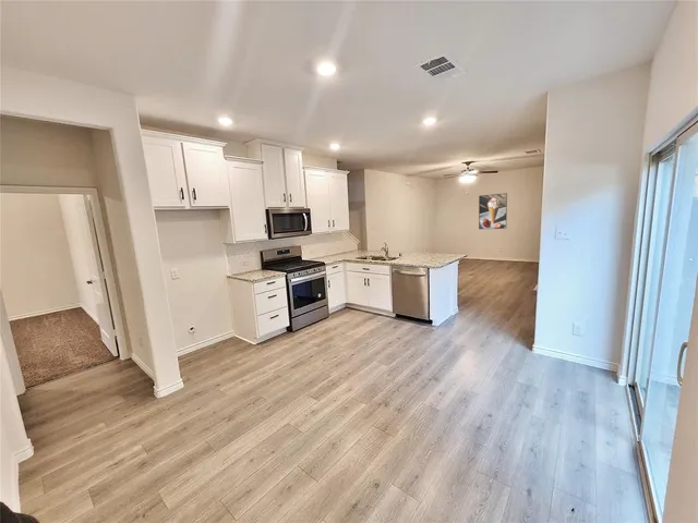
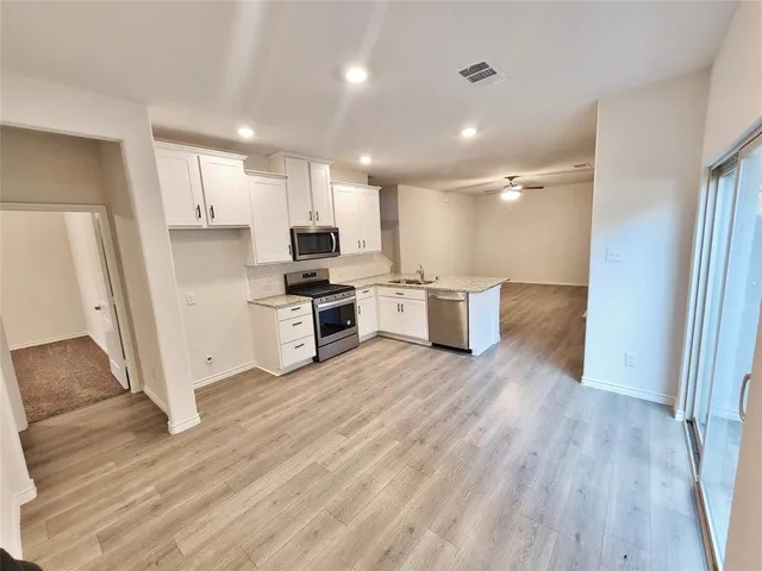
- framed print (492, 211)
